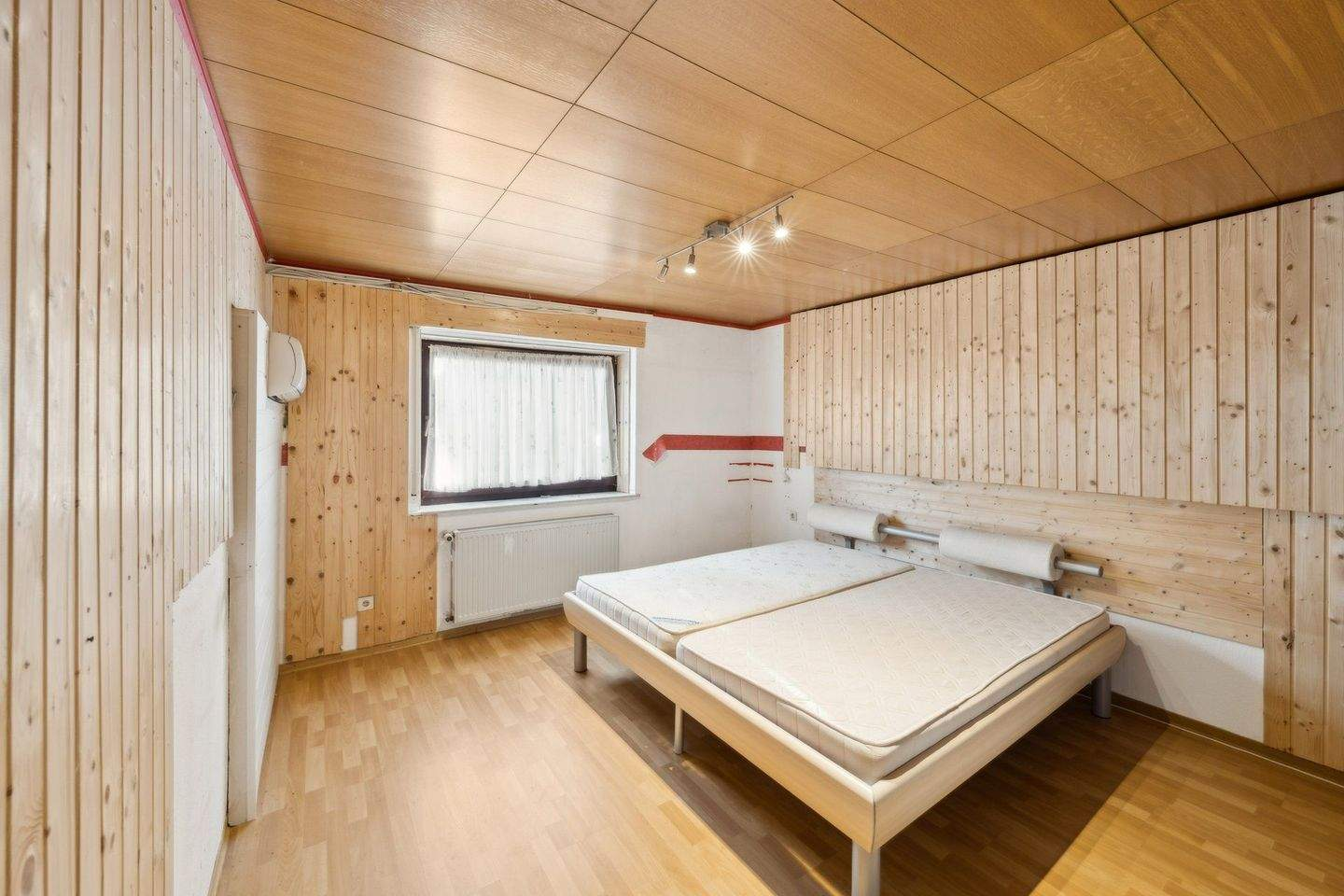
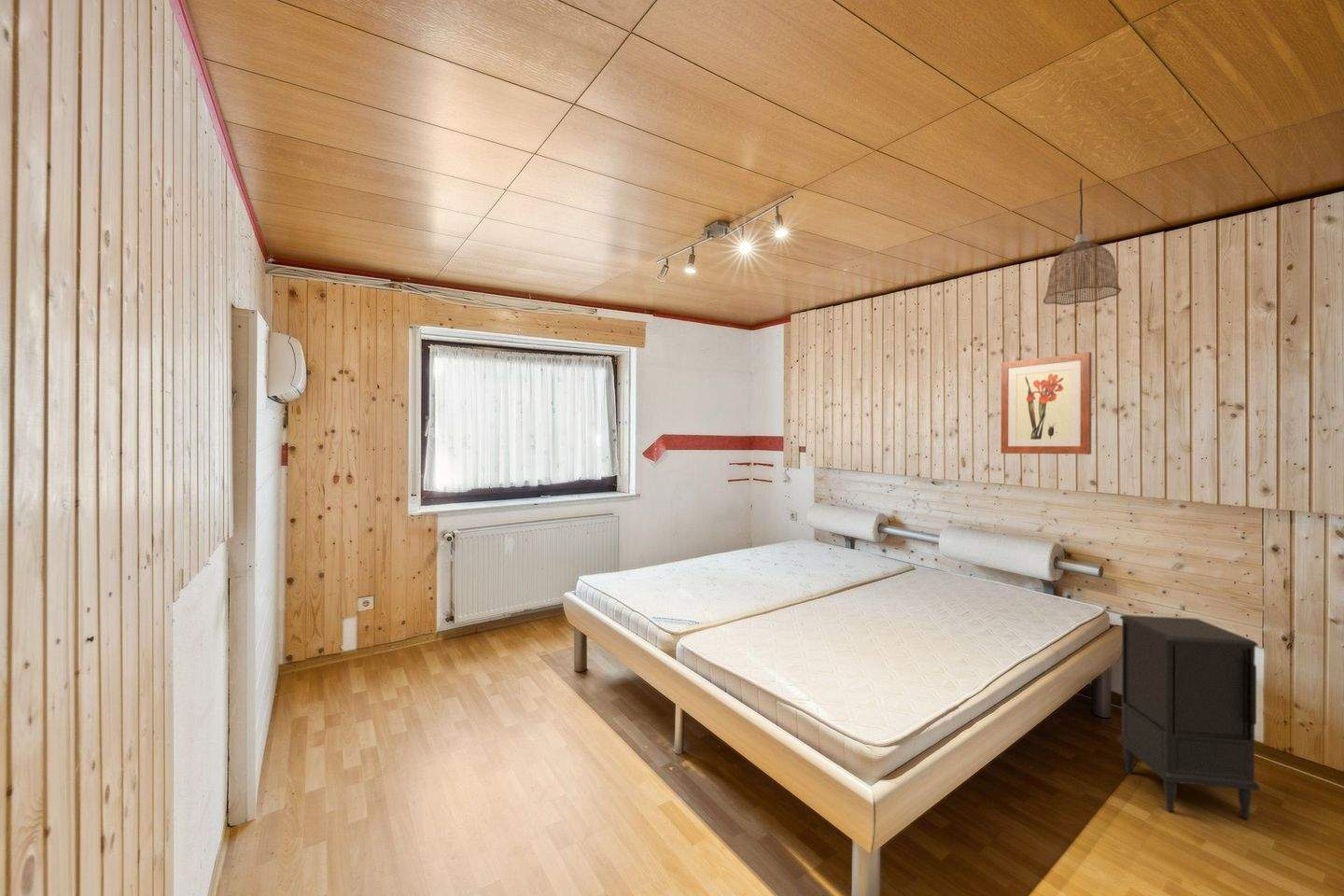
+ wall art (1043, 405)
+ pendant lamp (1081, 238)
+ nightstand (1183, 710)
